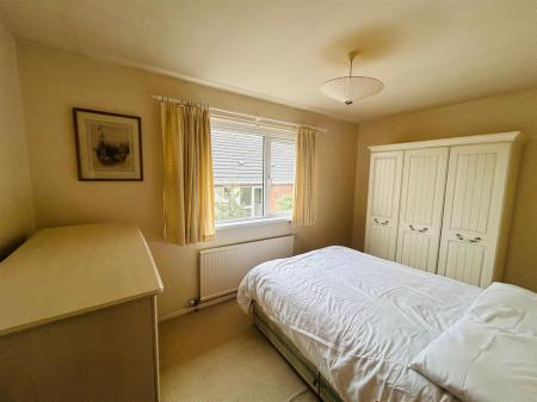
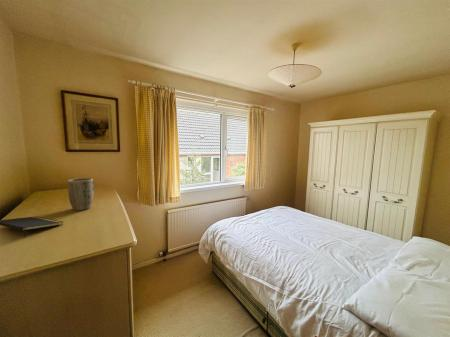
+ notepad (30, 222)
+ plant pot (81, 194)
